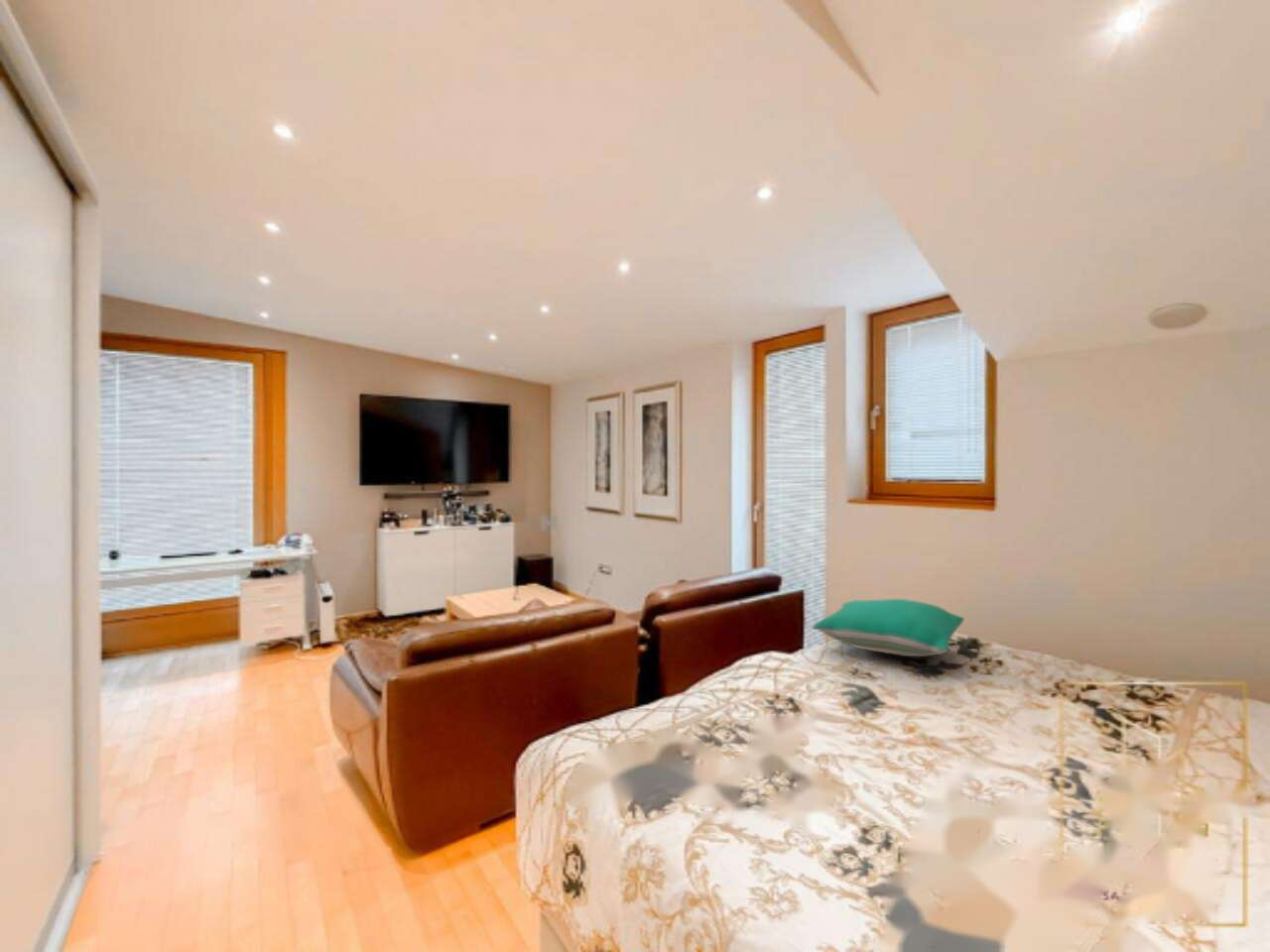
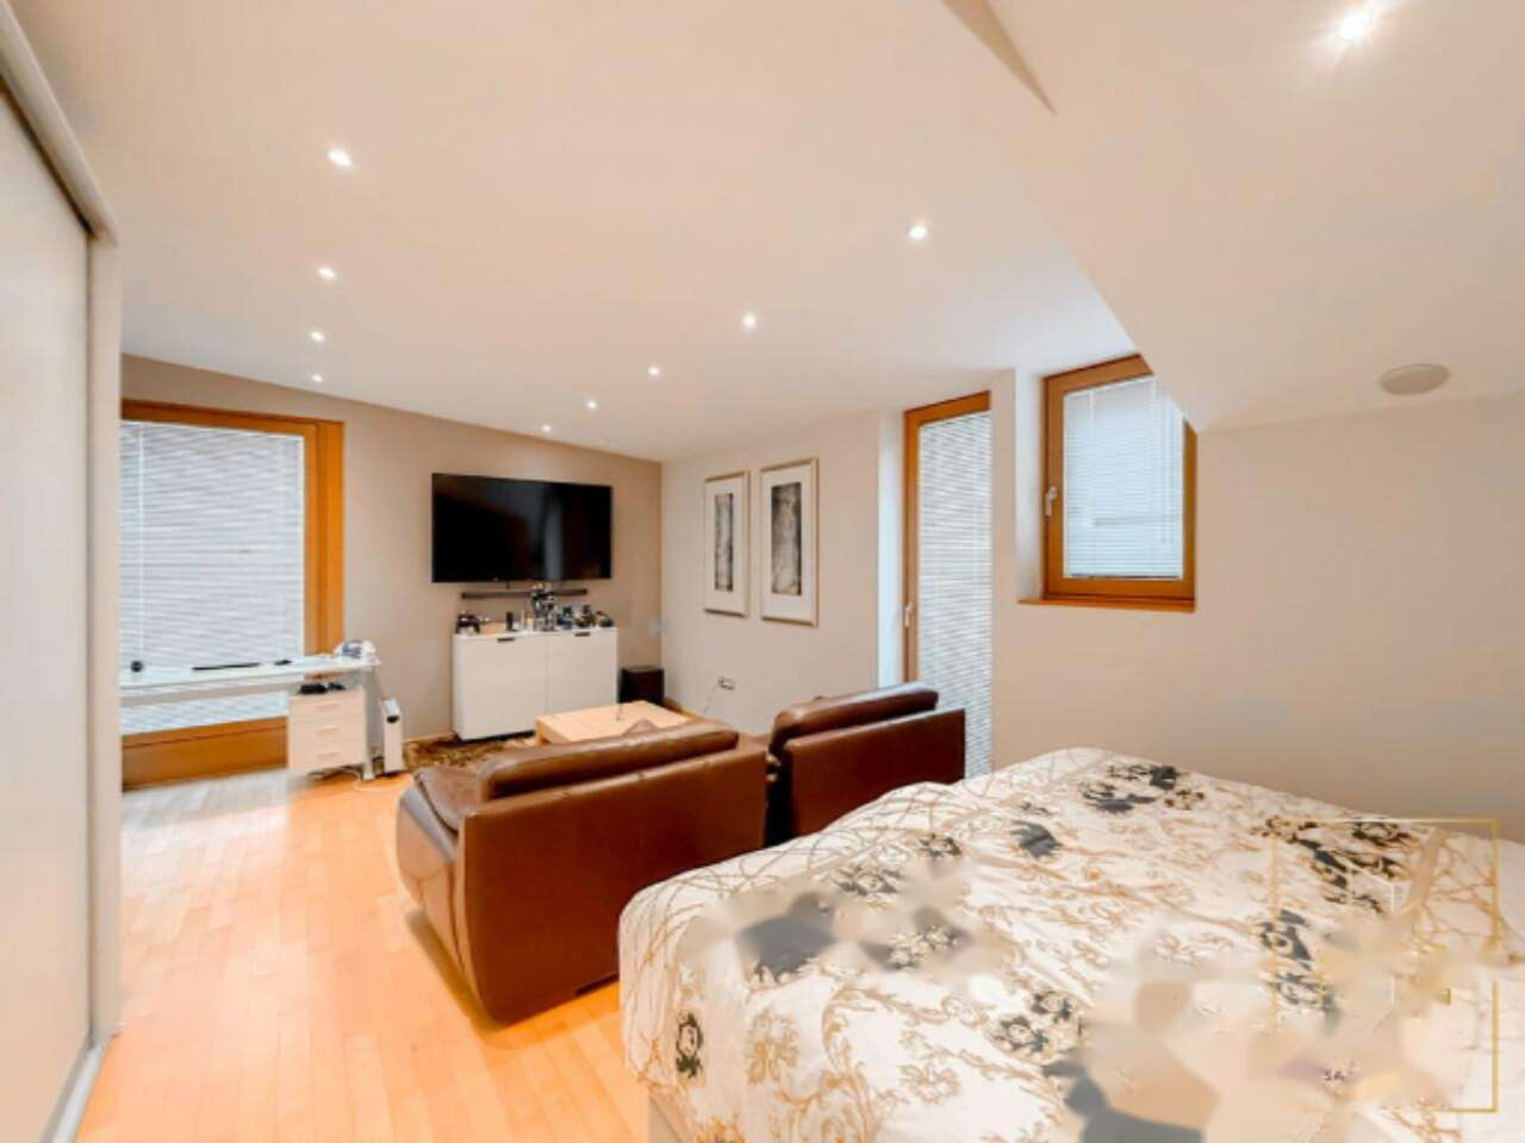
- pillow (888, 624)
